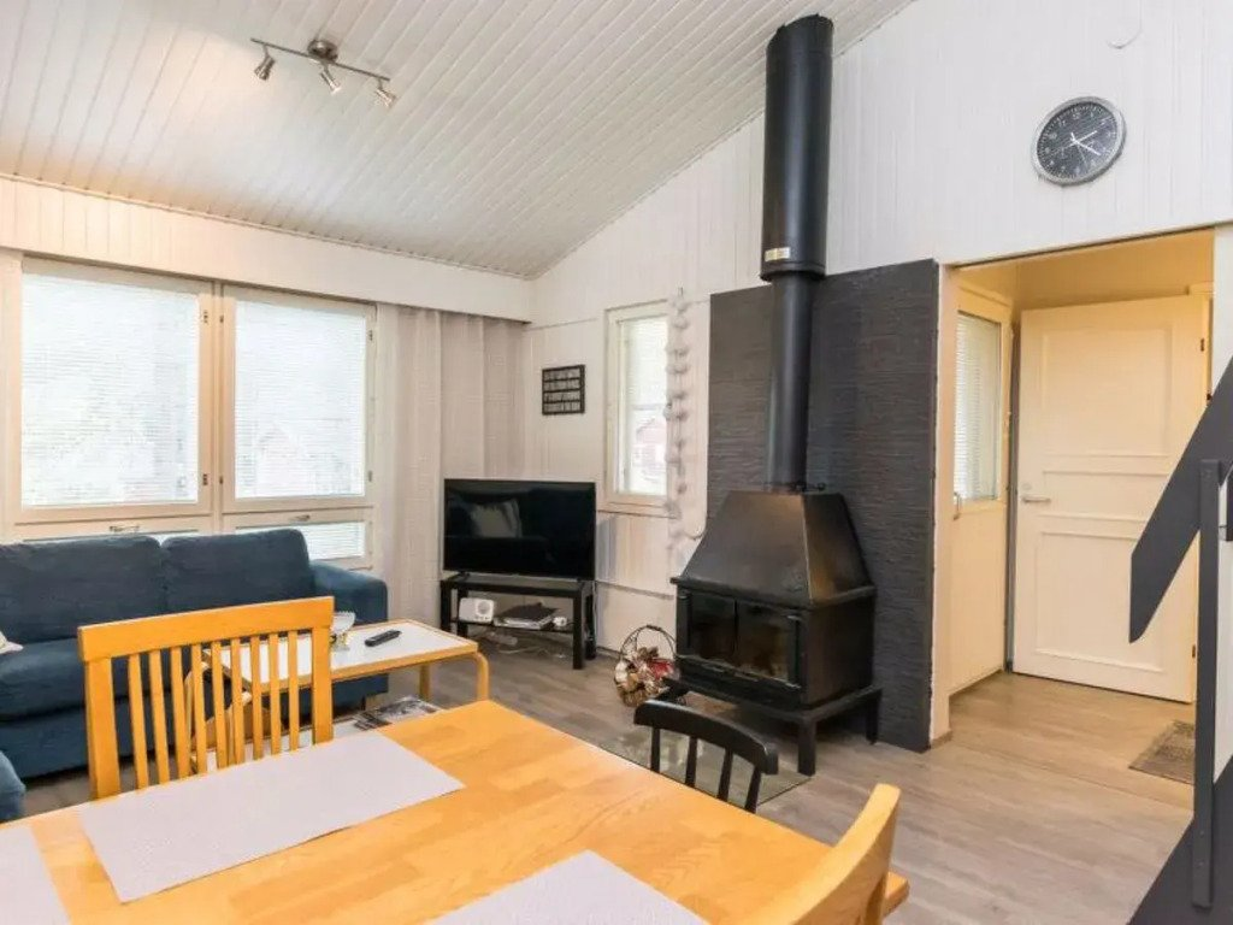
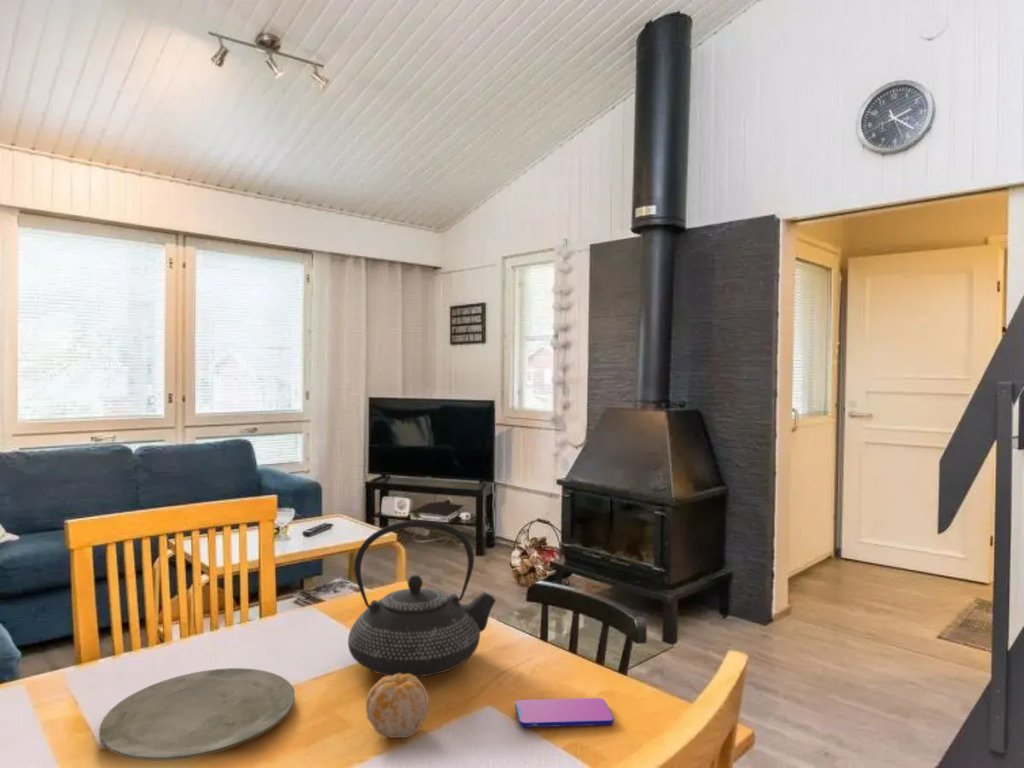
+ smartphone (563, 712)
+ teapot (424, 590)
+ plate (202, 711)
+ fruit (397, 705)
